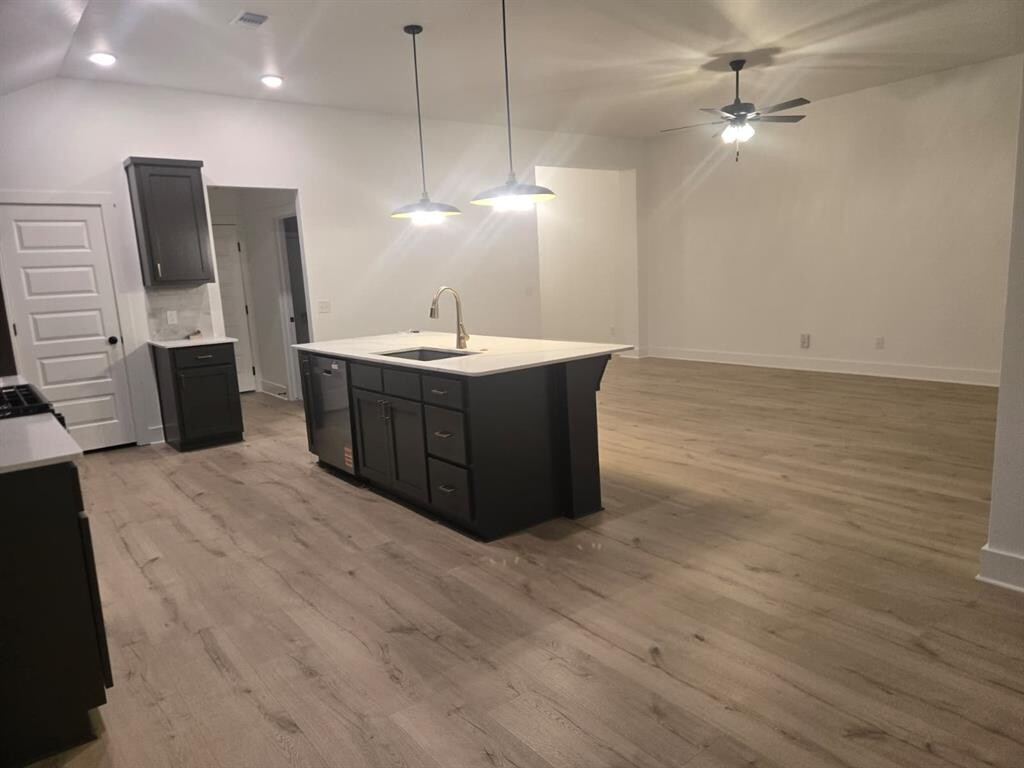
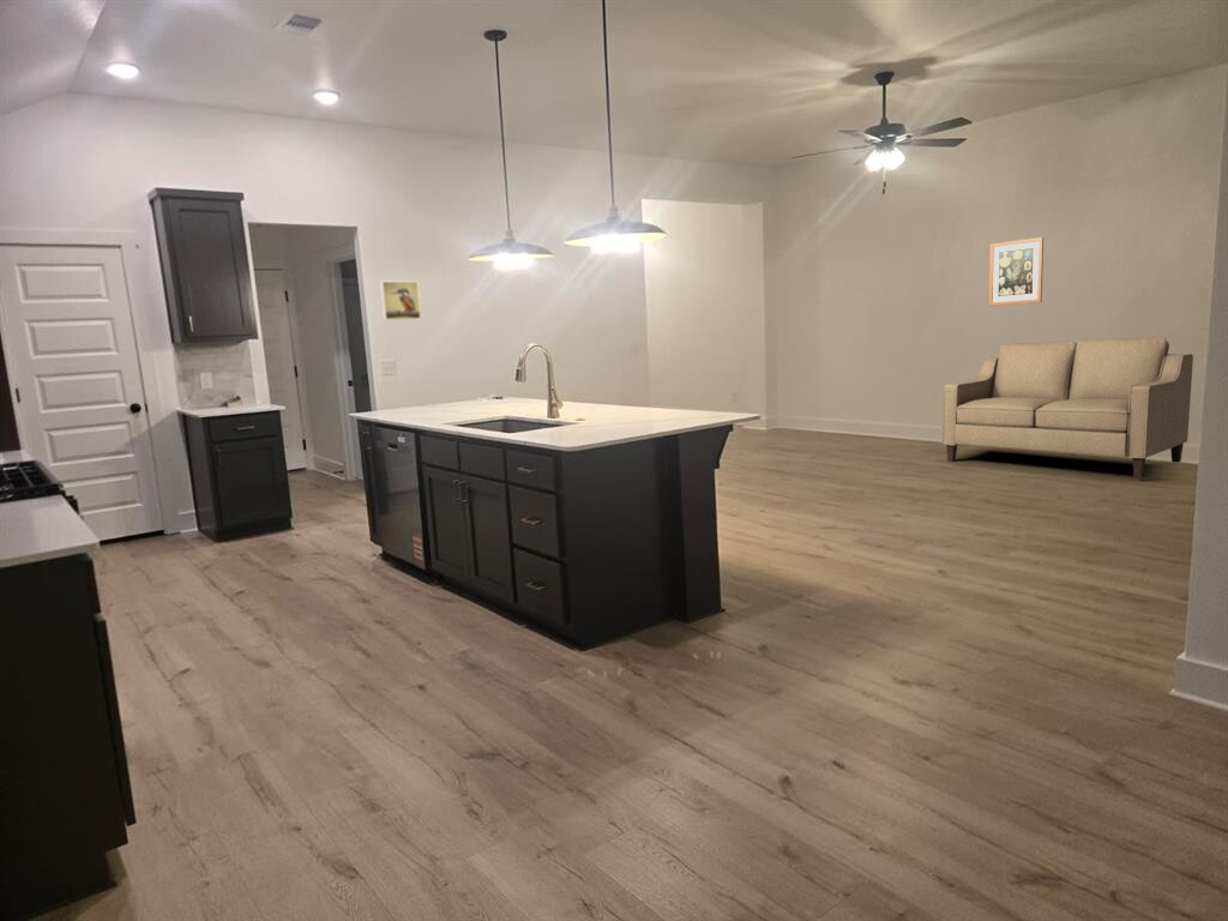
+ sofa (1060, 402)
+ wall art (1015, 272)
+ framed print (401, 300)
